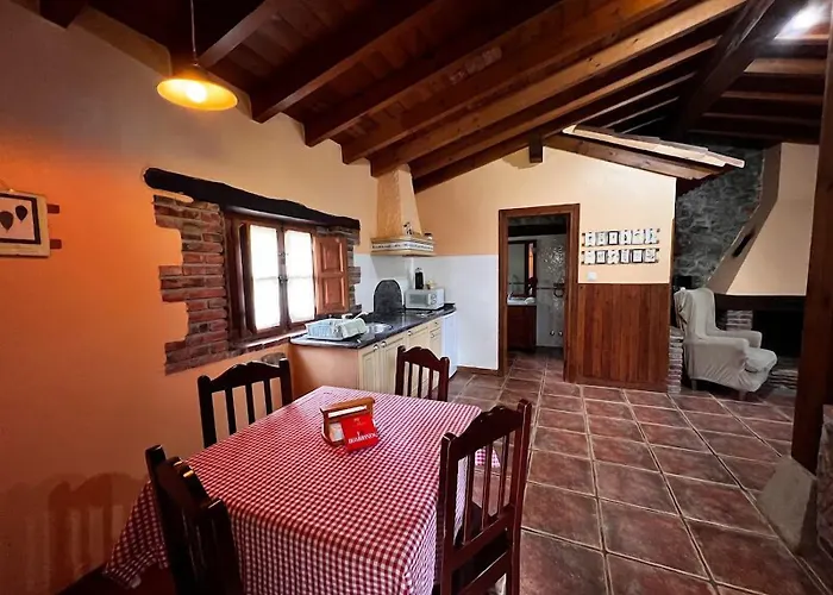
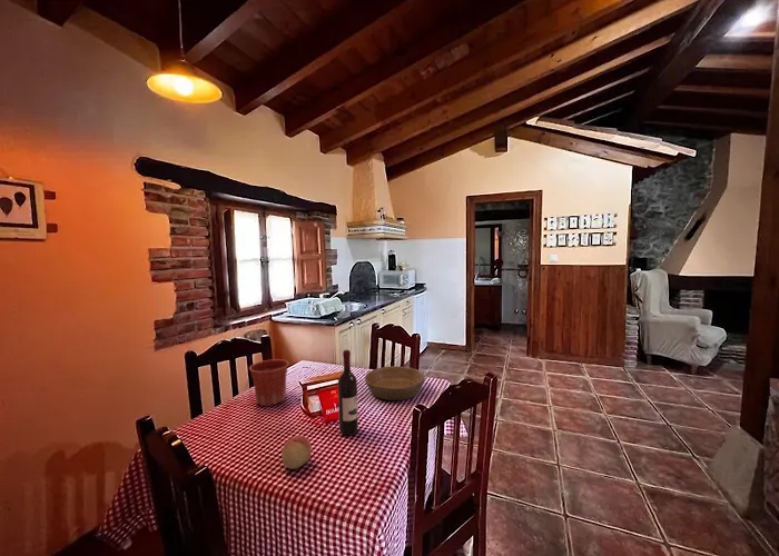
+ flower pot (269, 383)
+ fruit (297, 451)
+ wine bottle (347, 390)
+ bowl (394, 383)
